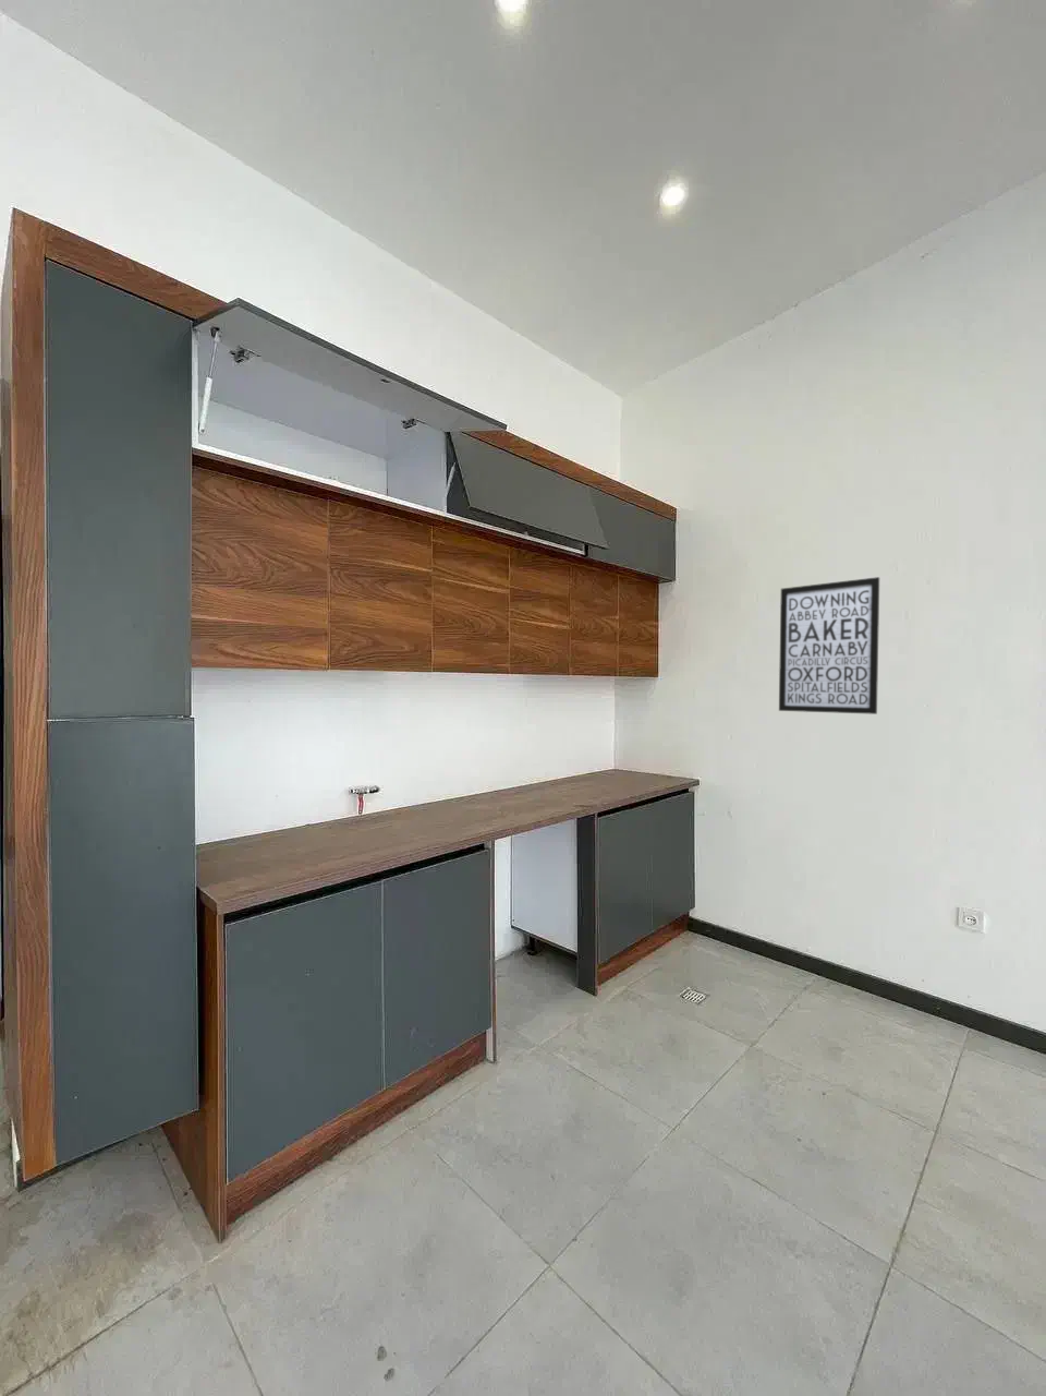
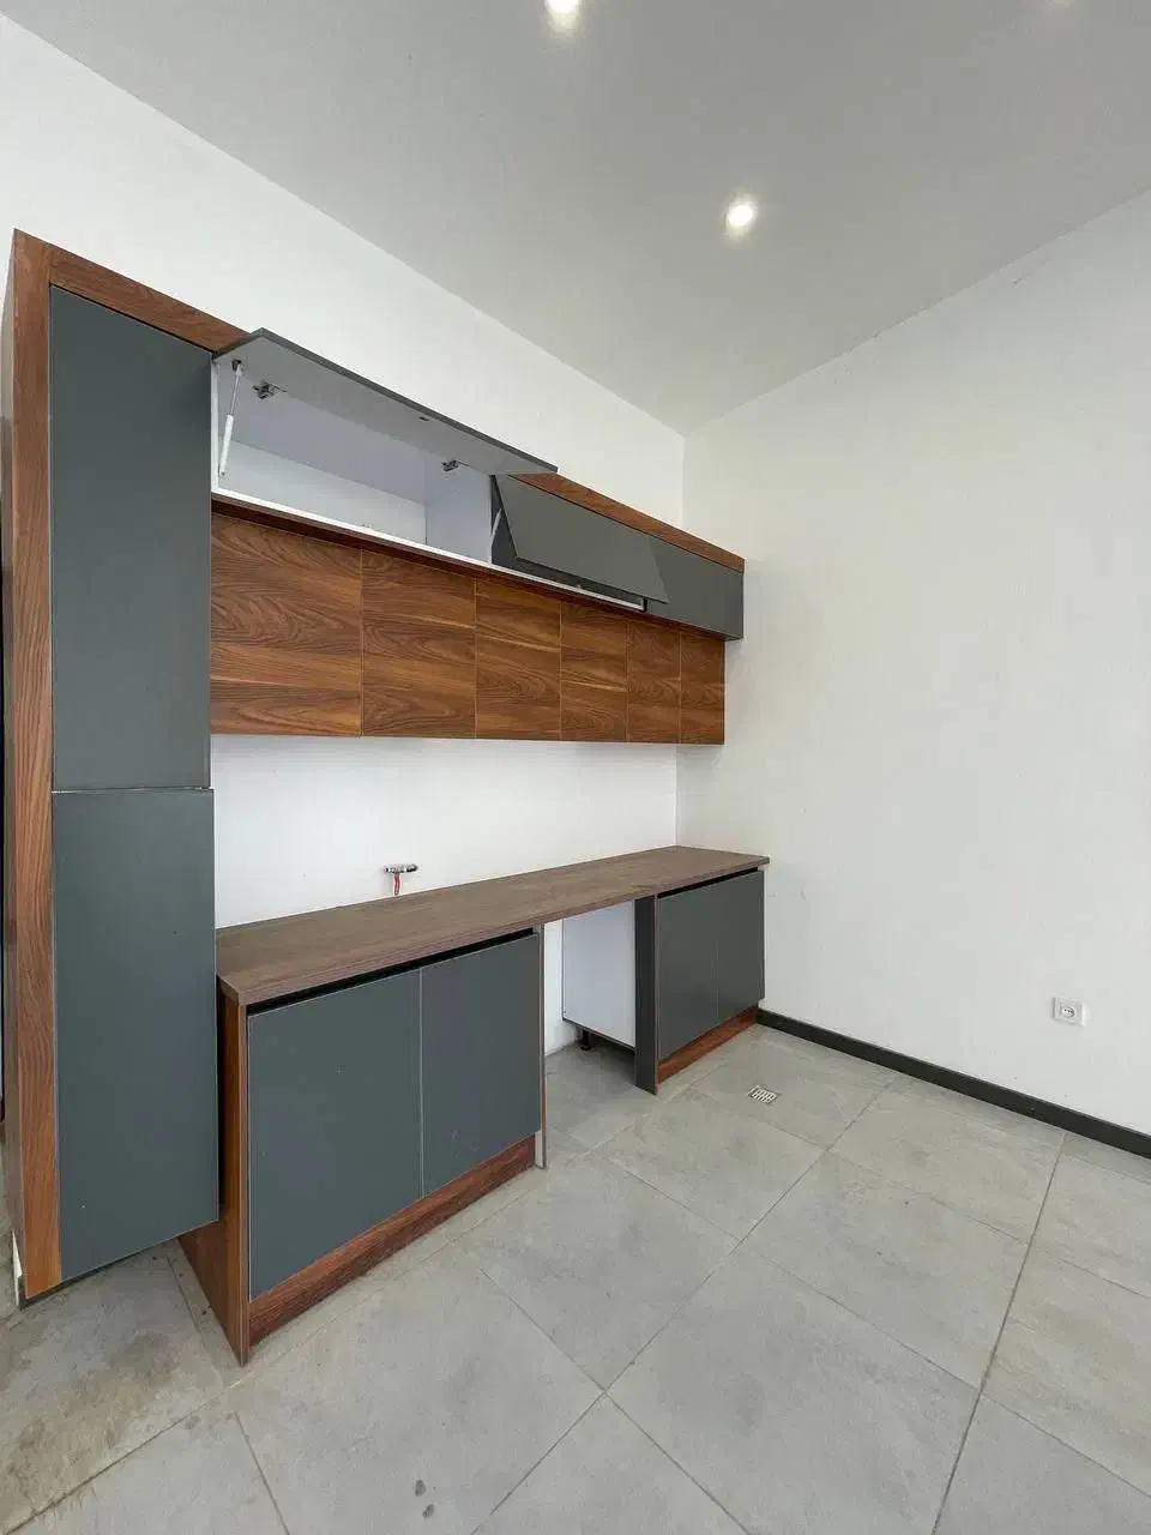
- wall art (826, 647)
